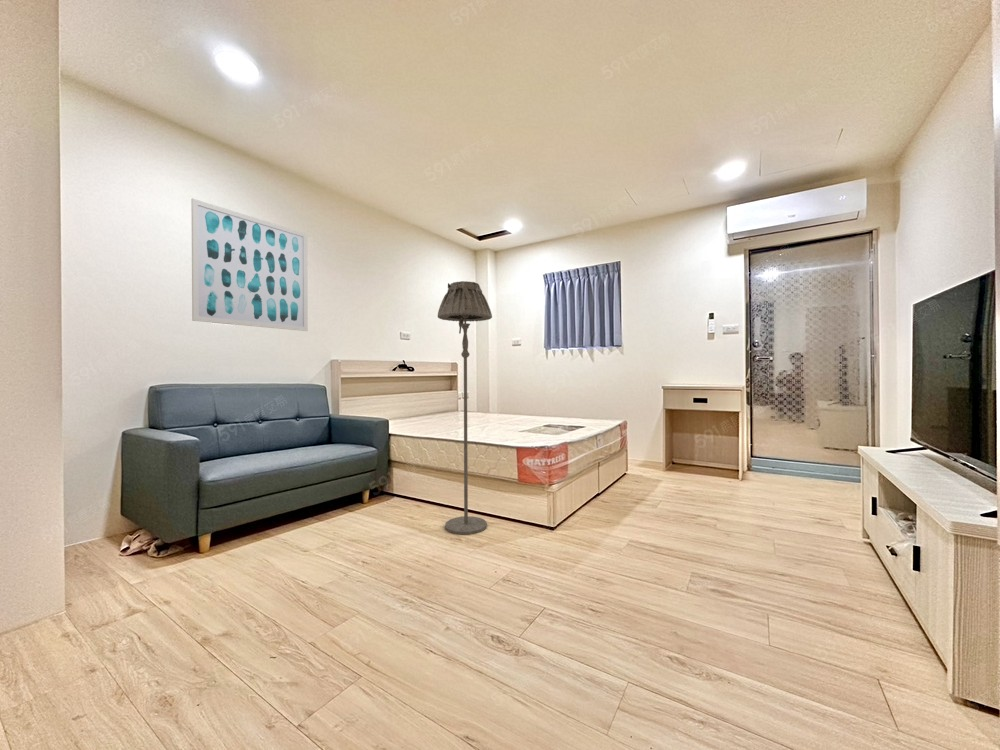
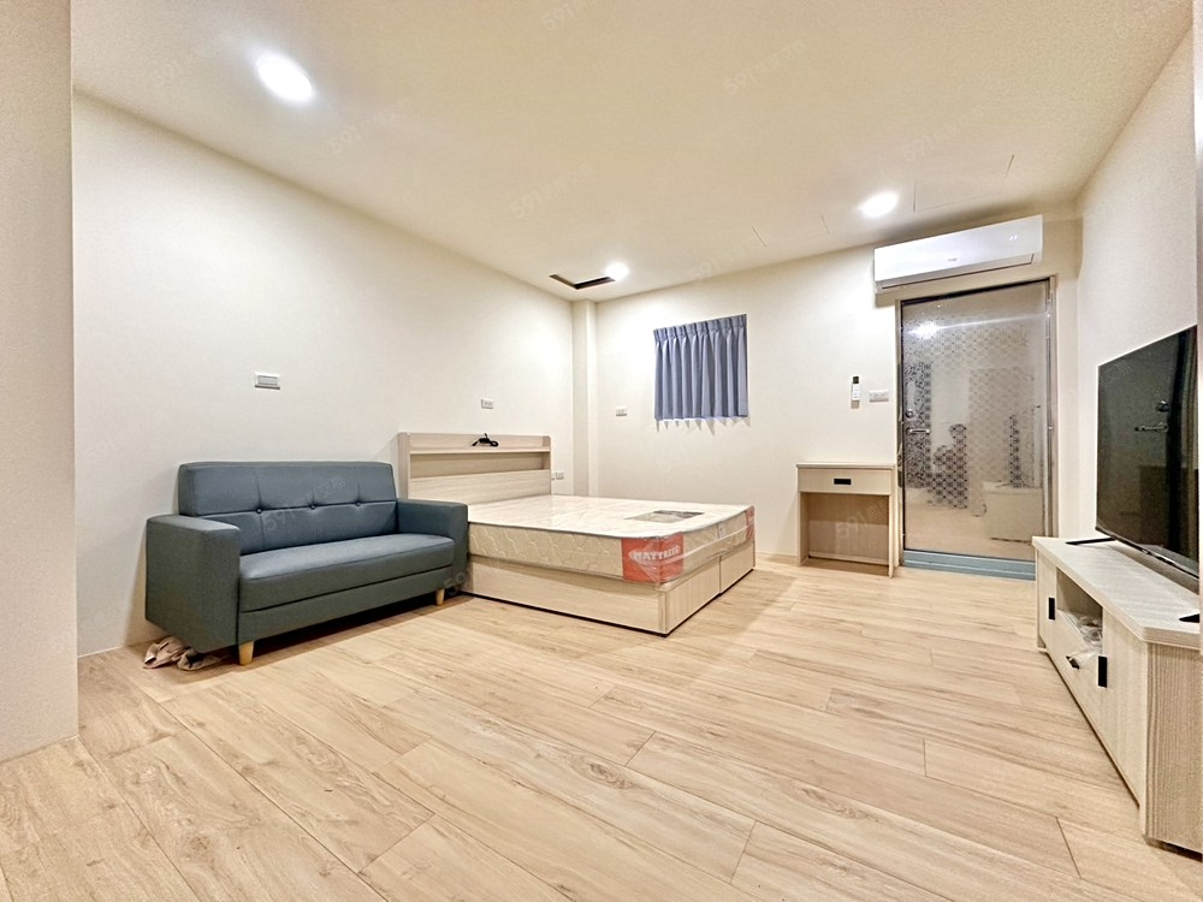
- wall art (256, 272)
- floor lamp (465, 405)
